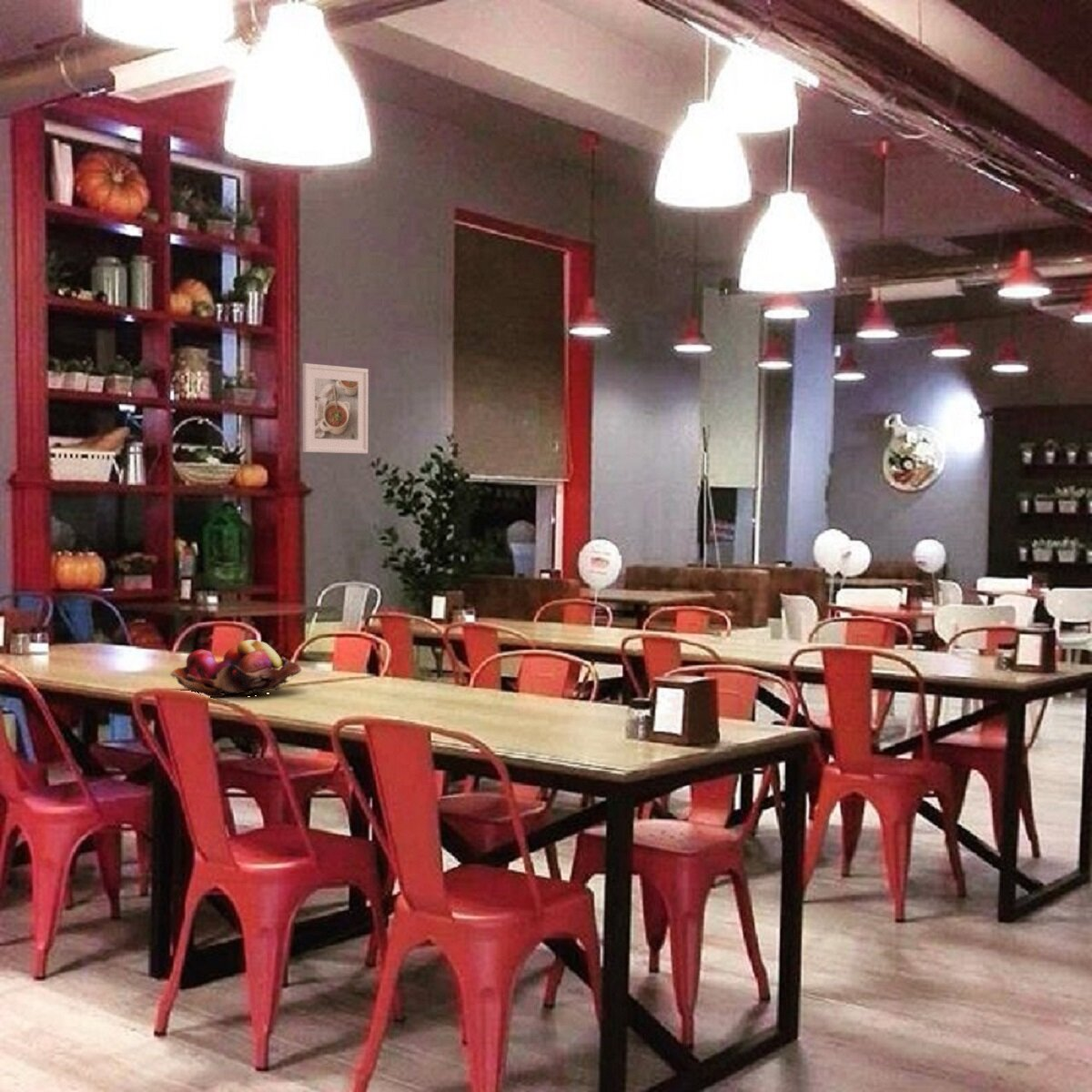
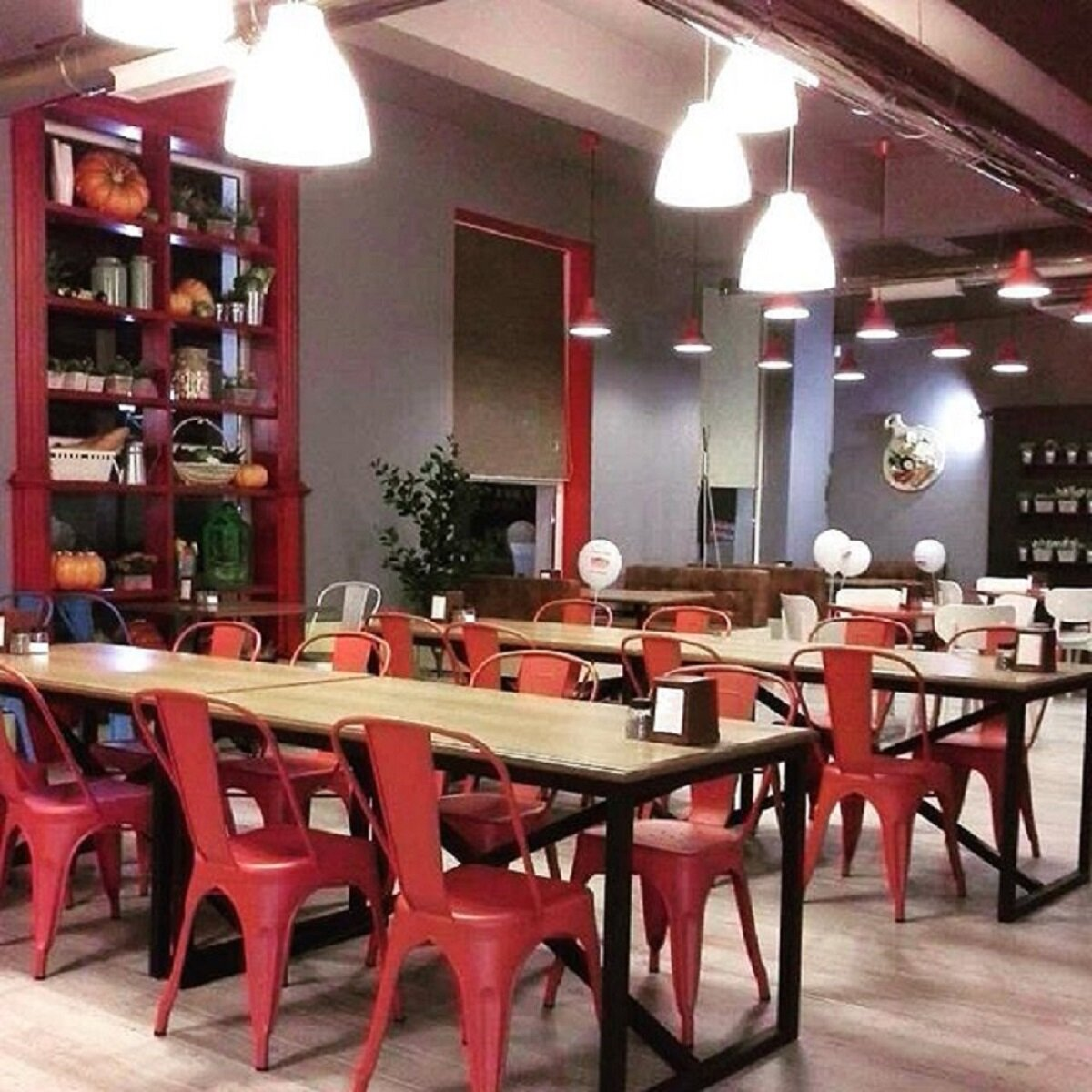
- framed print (336, 410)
- fruit basket (239, 667)
